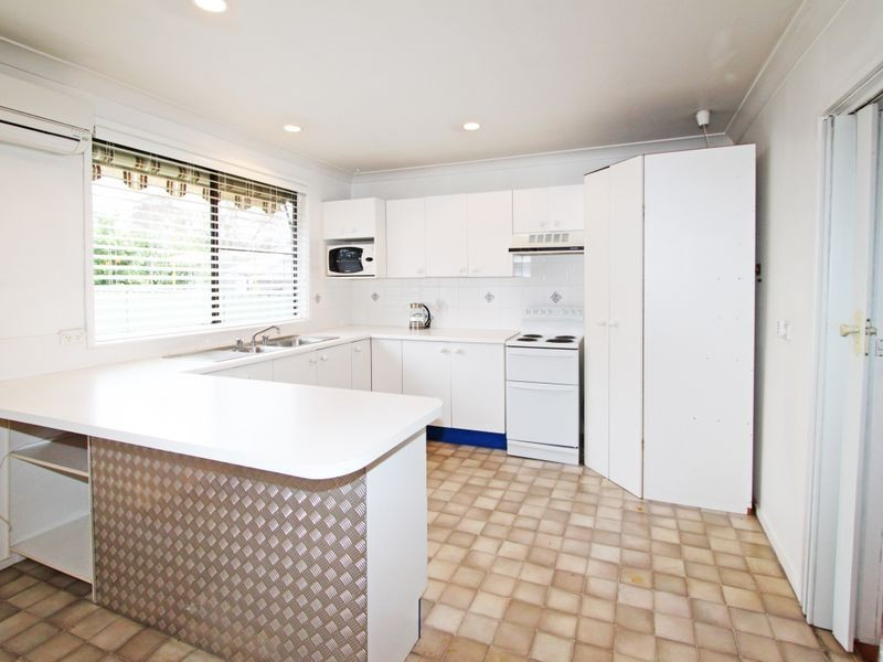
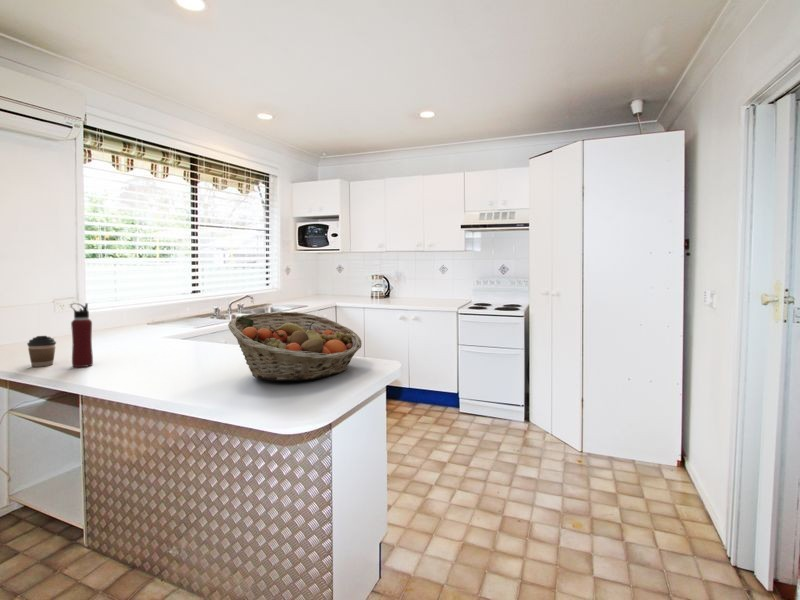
+ coffee cup (42, 350)
+ water bottle (81, 334)
+ fruit basket (298, 342)
